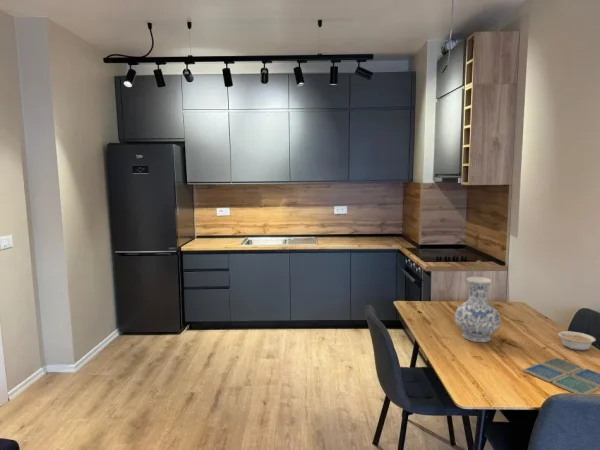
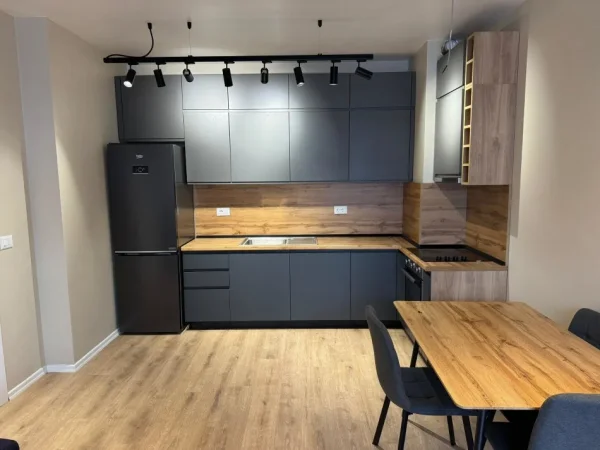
- vase (477, 308)
- legume (574, 340)
- drink coaster (568, 375)
